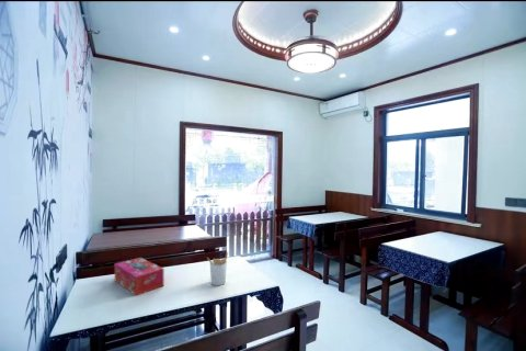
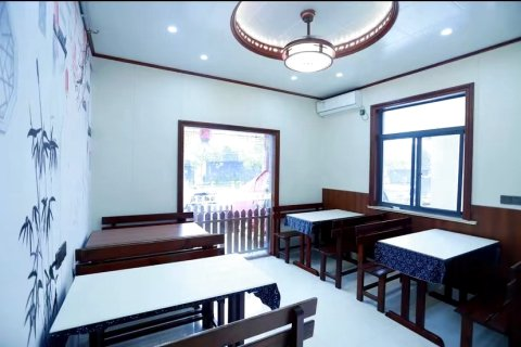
- tissue box (138, 274)
- utensil holder (218, 269)
